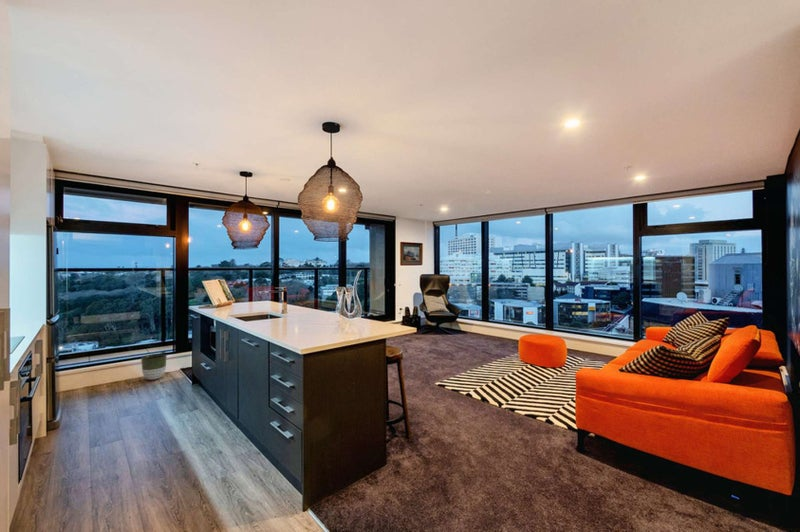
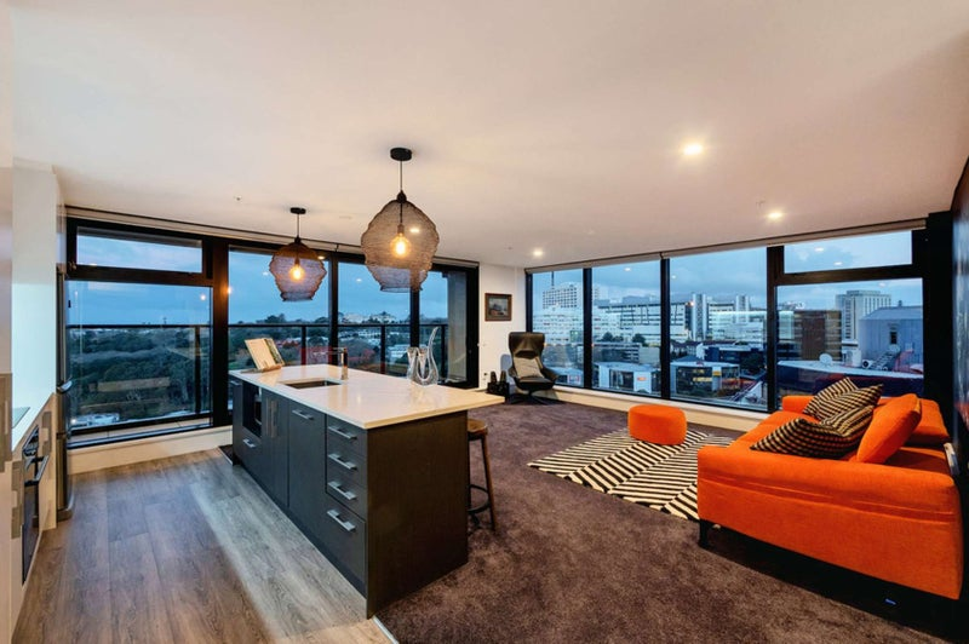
- planter (154, 367)
